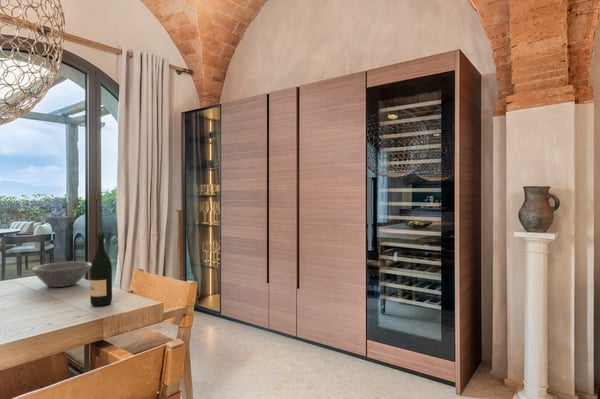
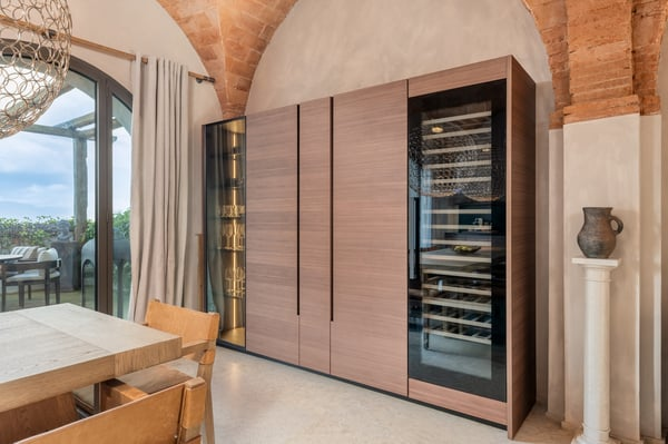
- bowl (63, 275)
- wine bottle (101, 267)
